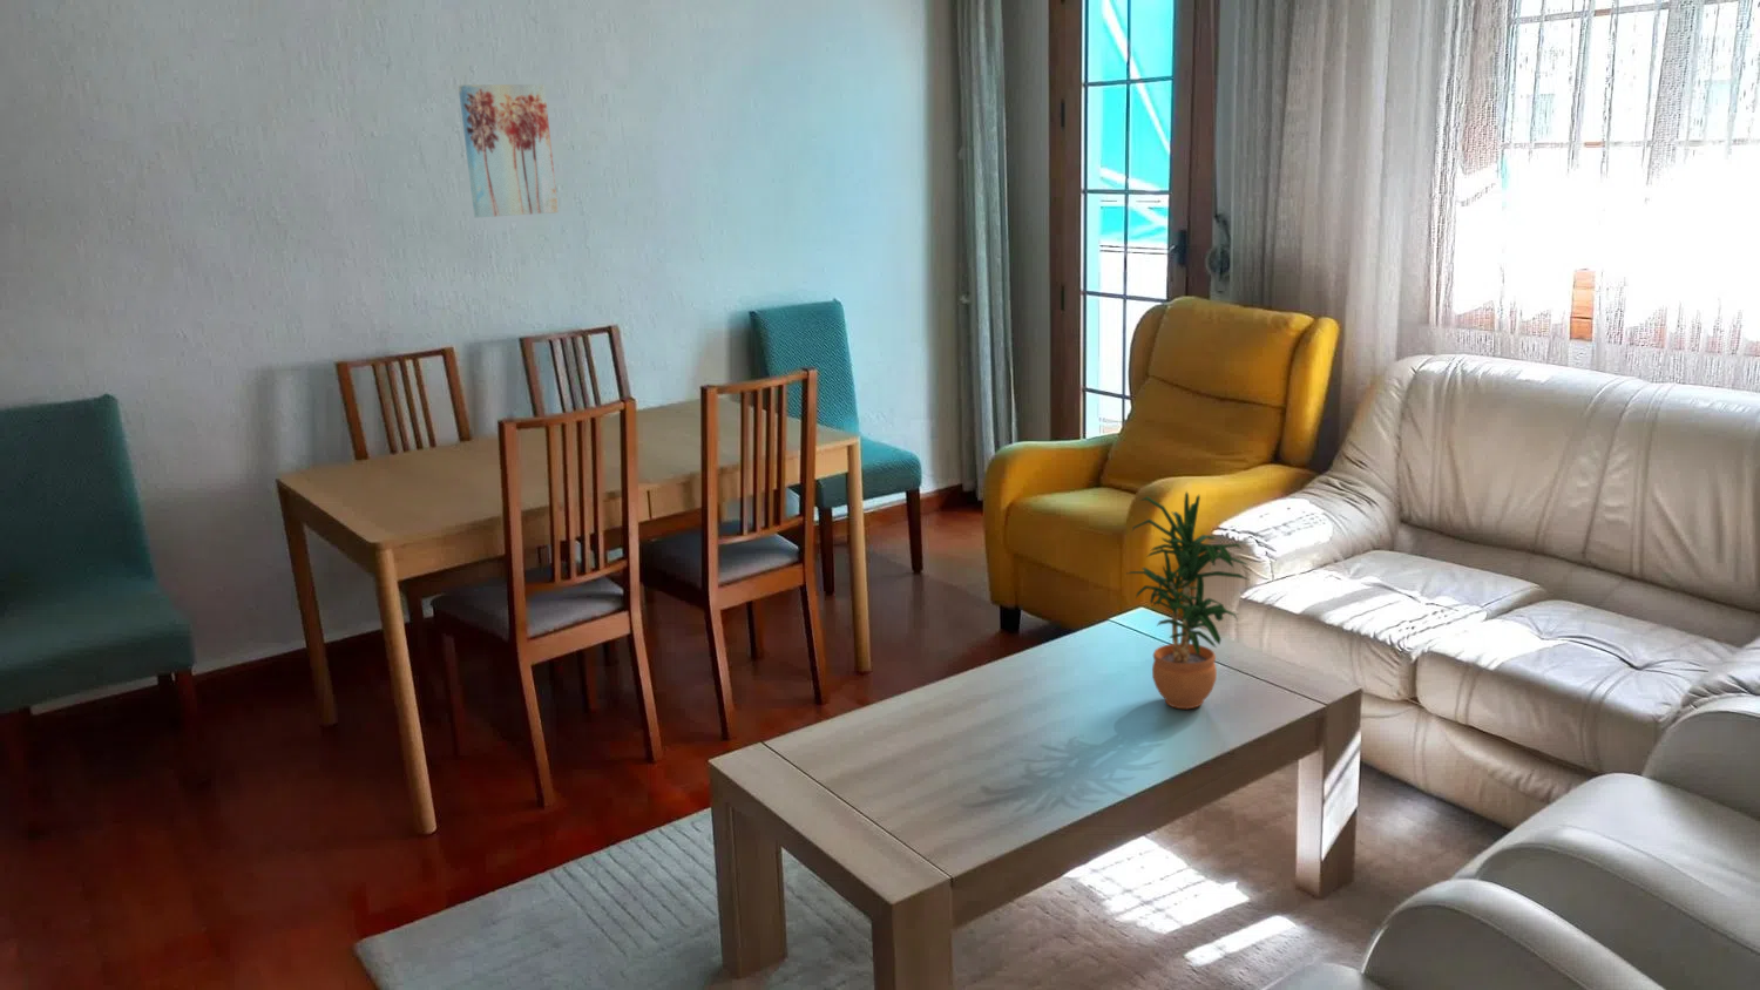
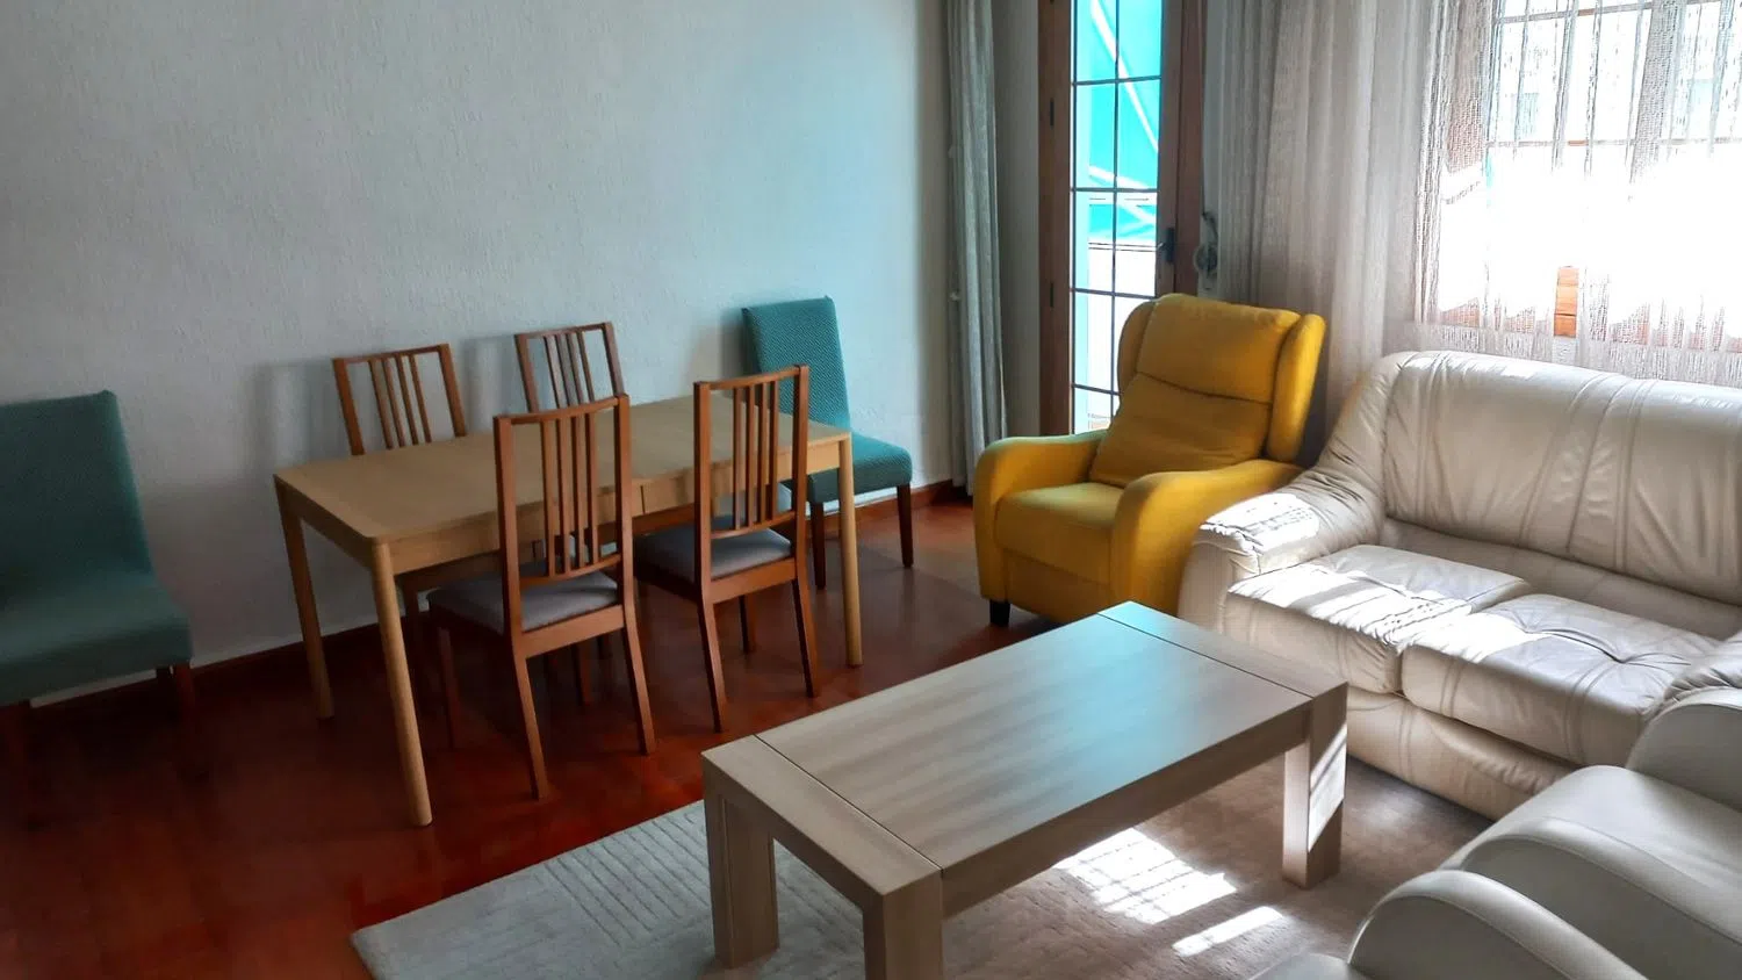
- potted plant (1194, 602)
- wall art (509, 150)
